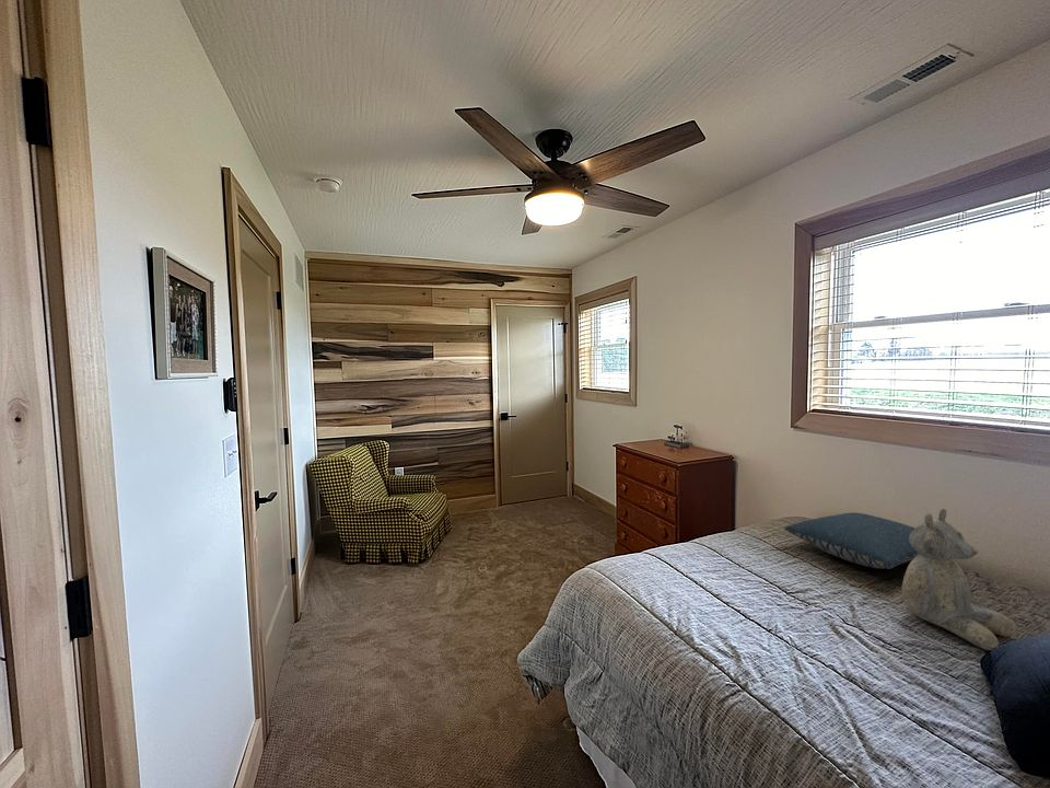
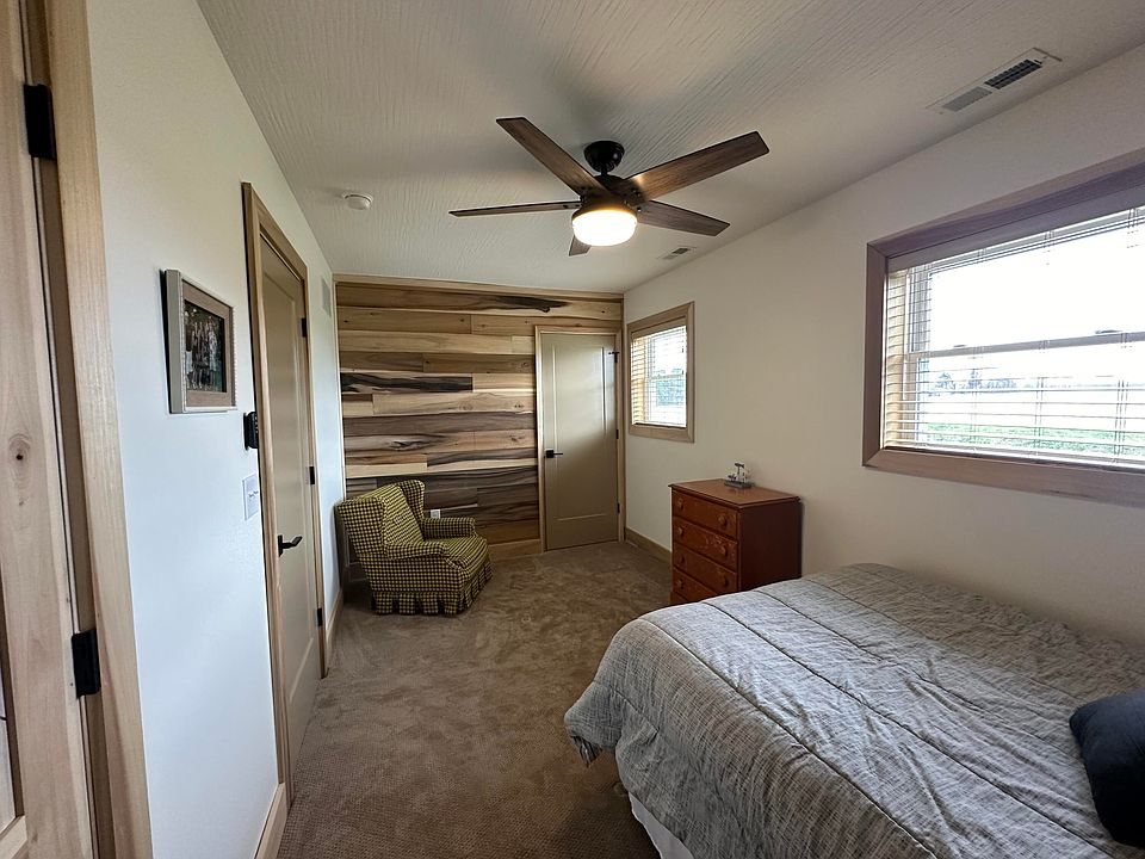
- pillow (867, 538)
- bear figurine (956, 571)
